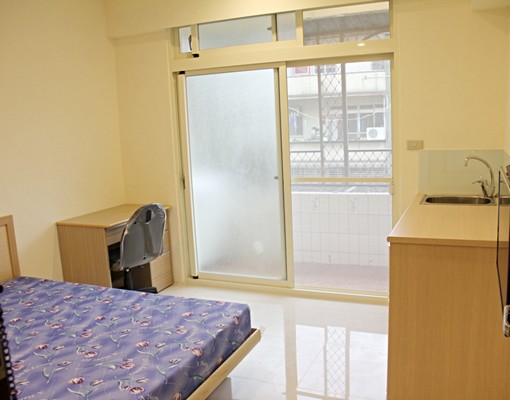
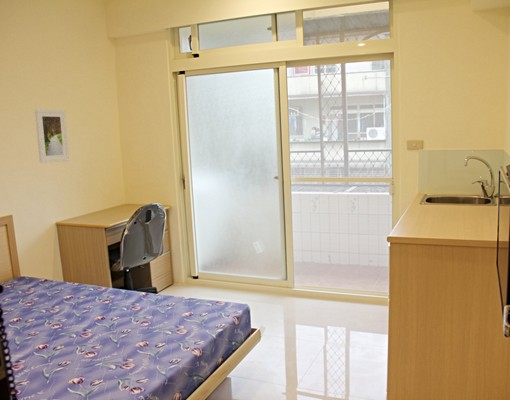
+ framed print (52, 136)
